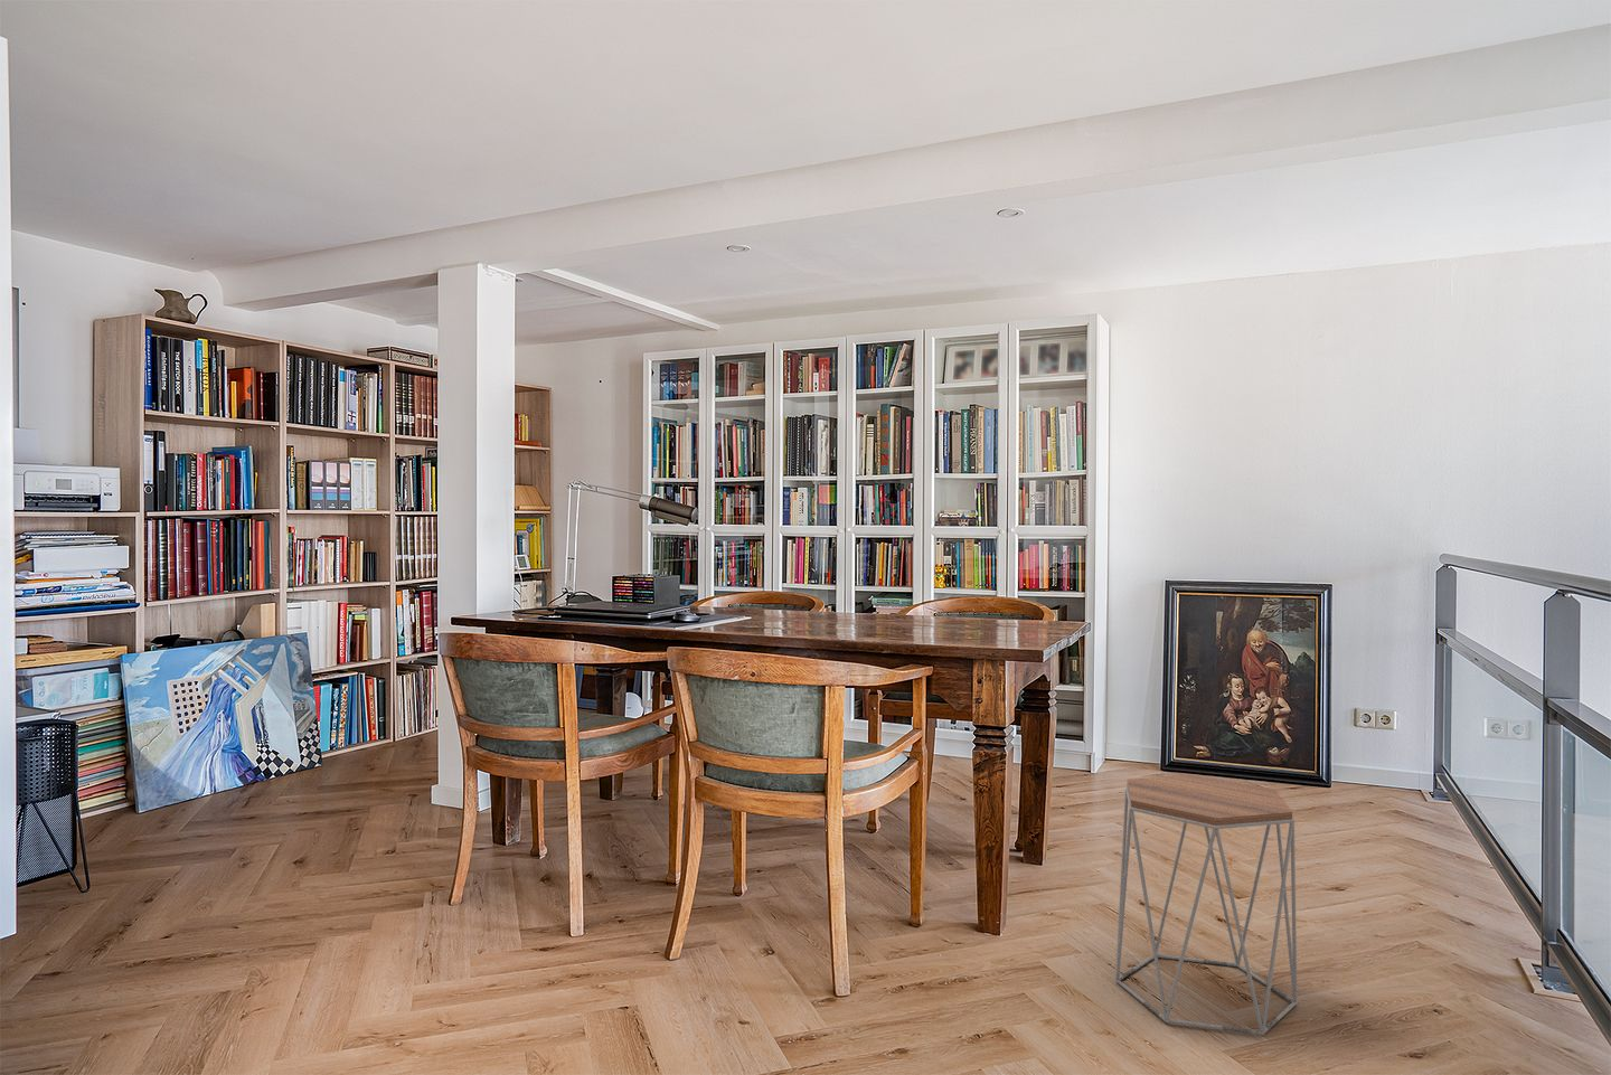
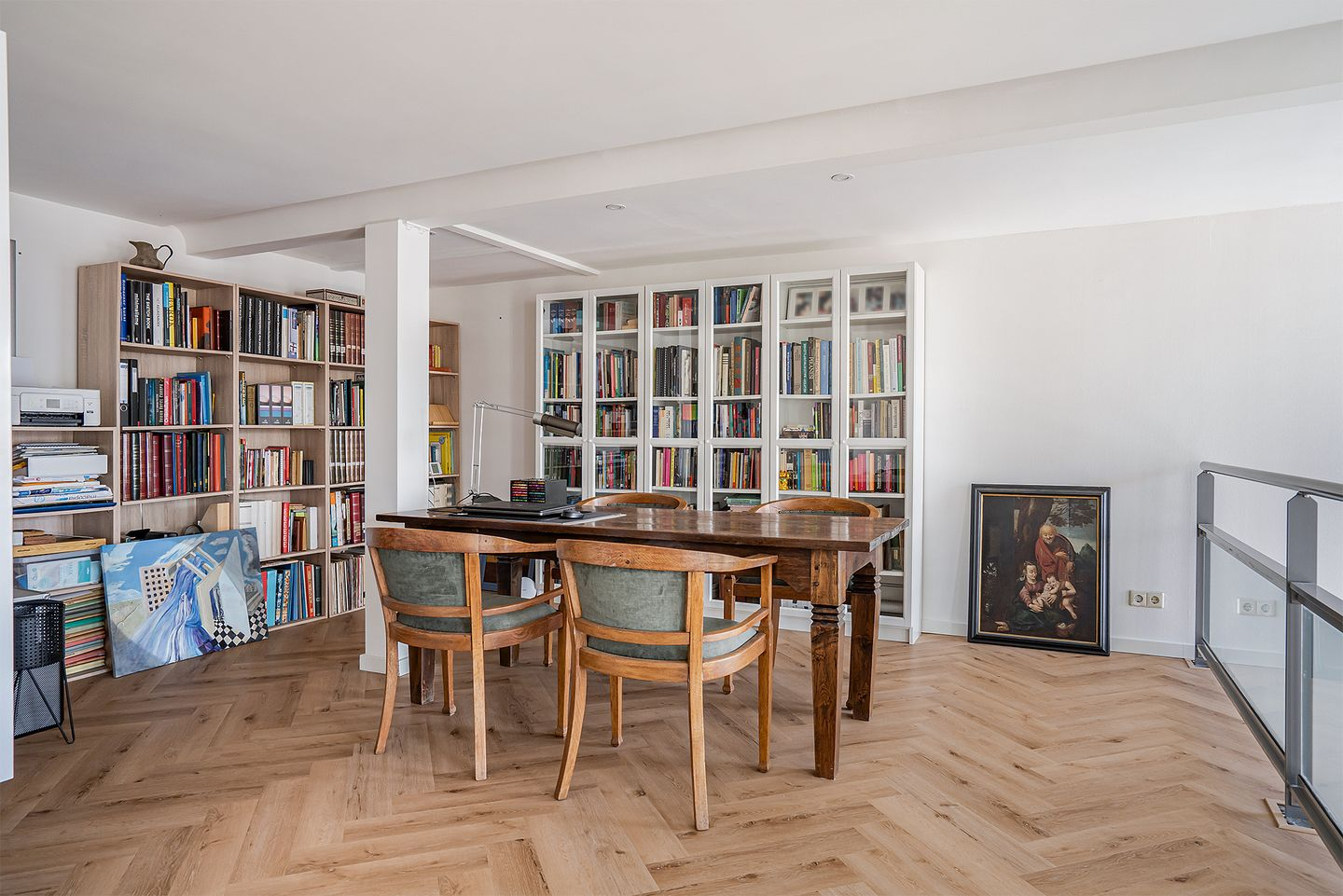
- side table (1201, 890)
